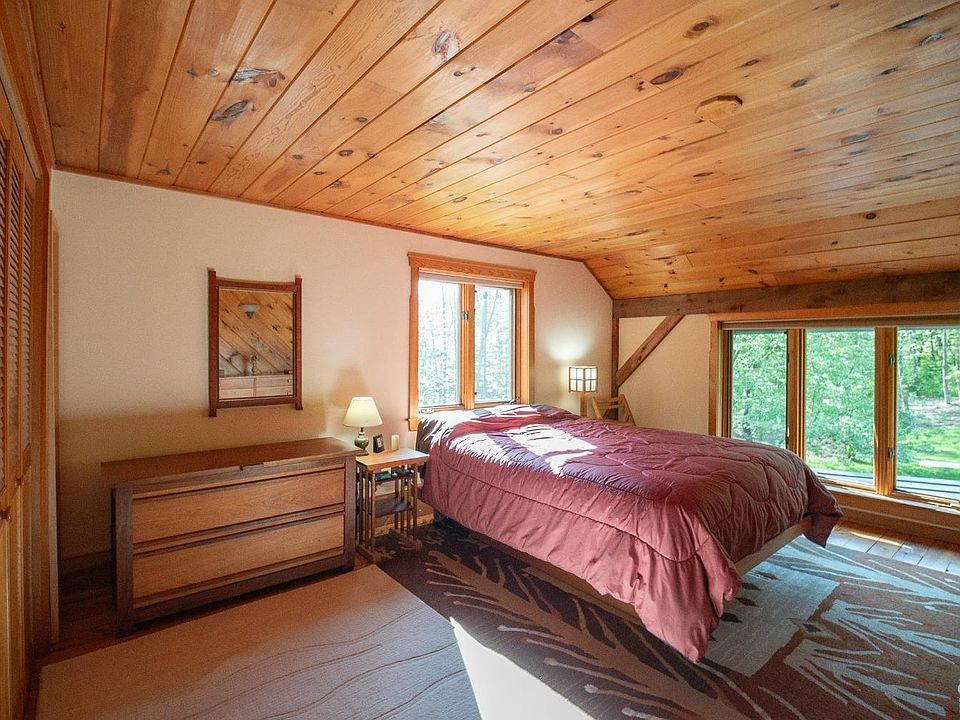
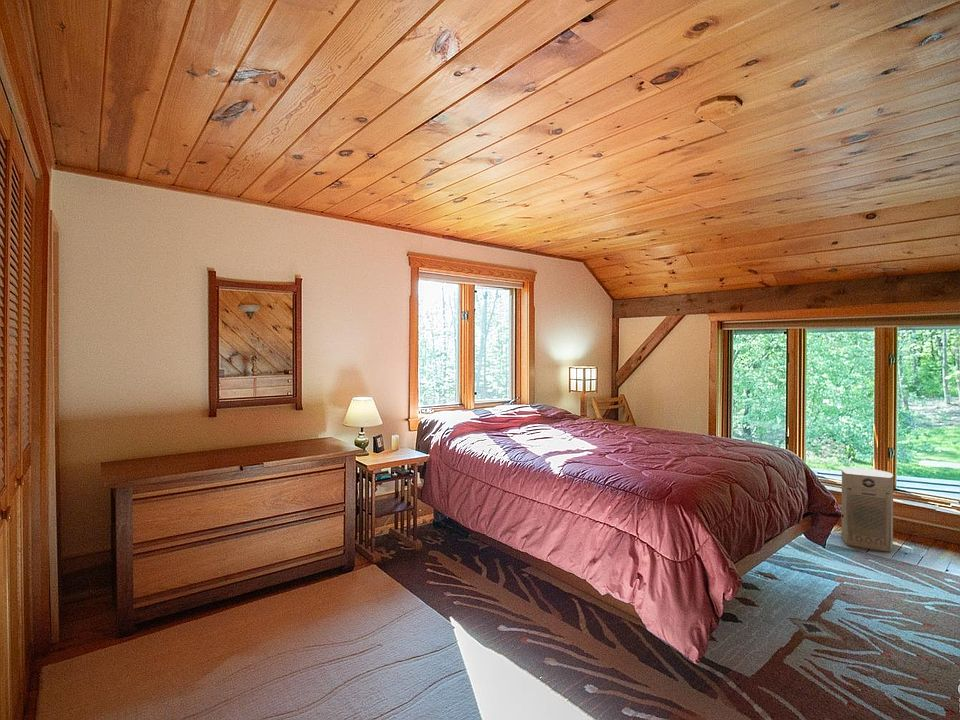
+ fan (866, 506)
